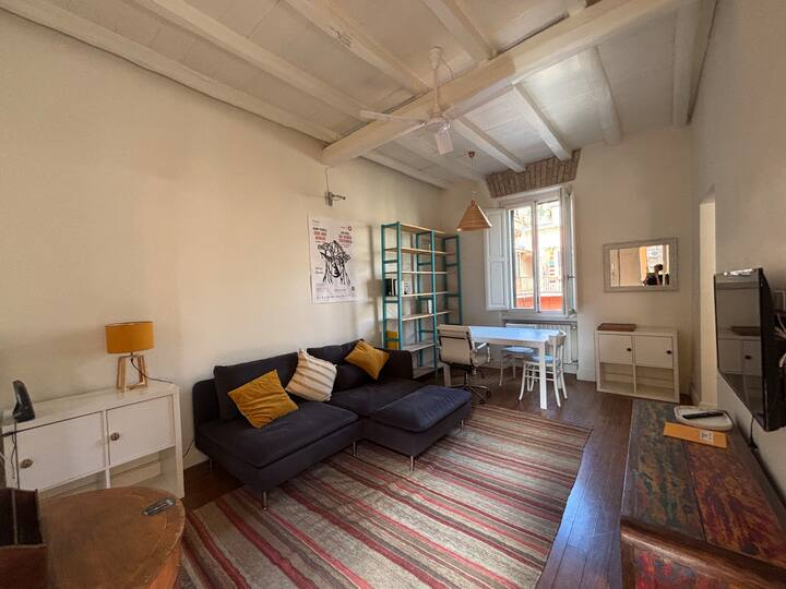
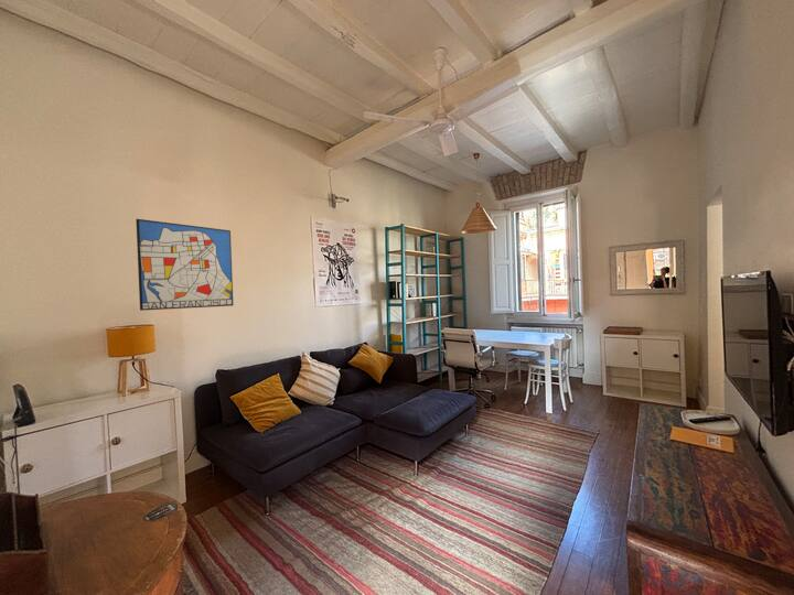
+ wall art (189, 267)
